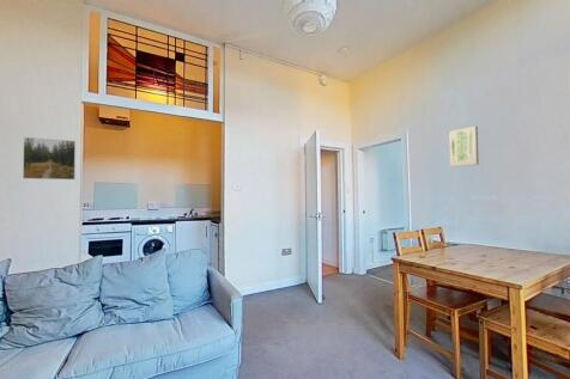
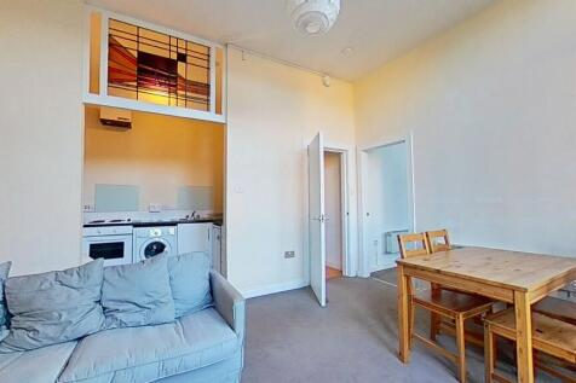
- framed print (50, 159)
- wall art (463, 147)
